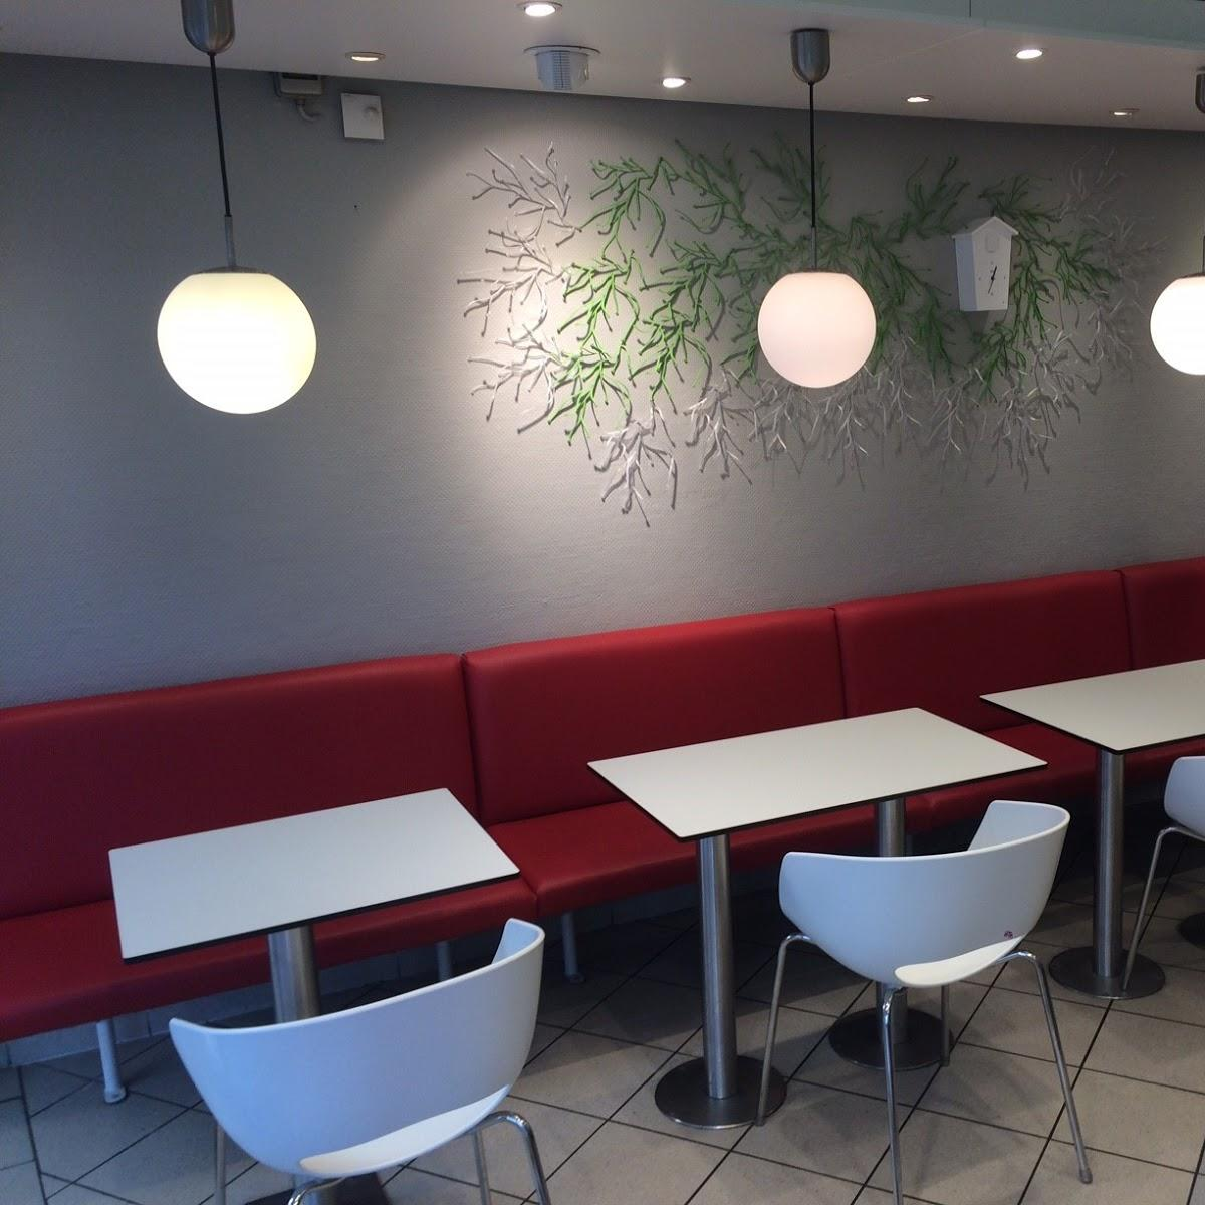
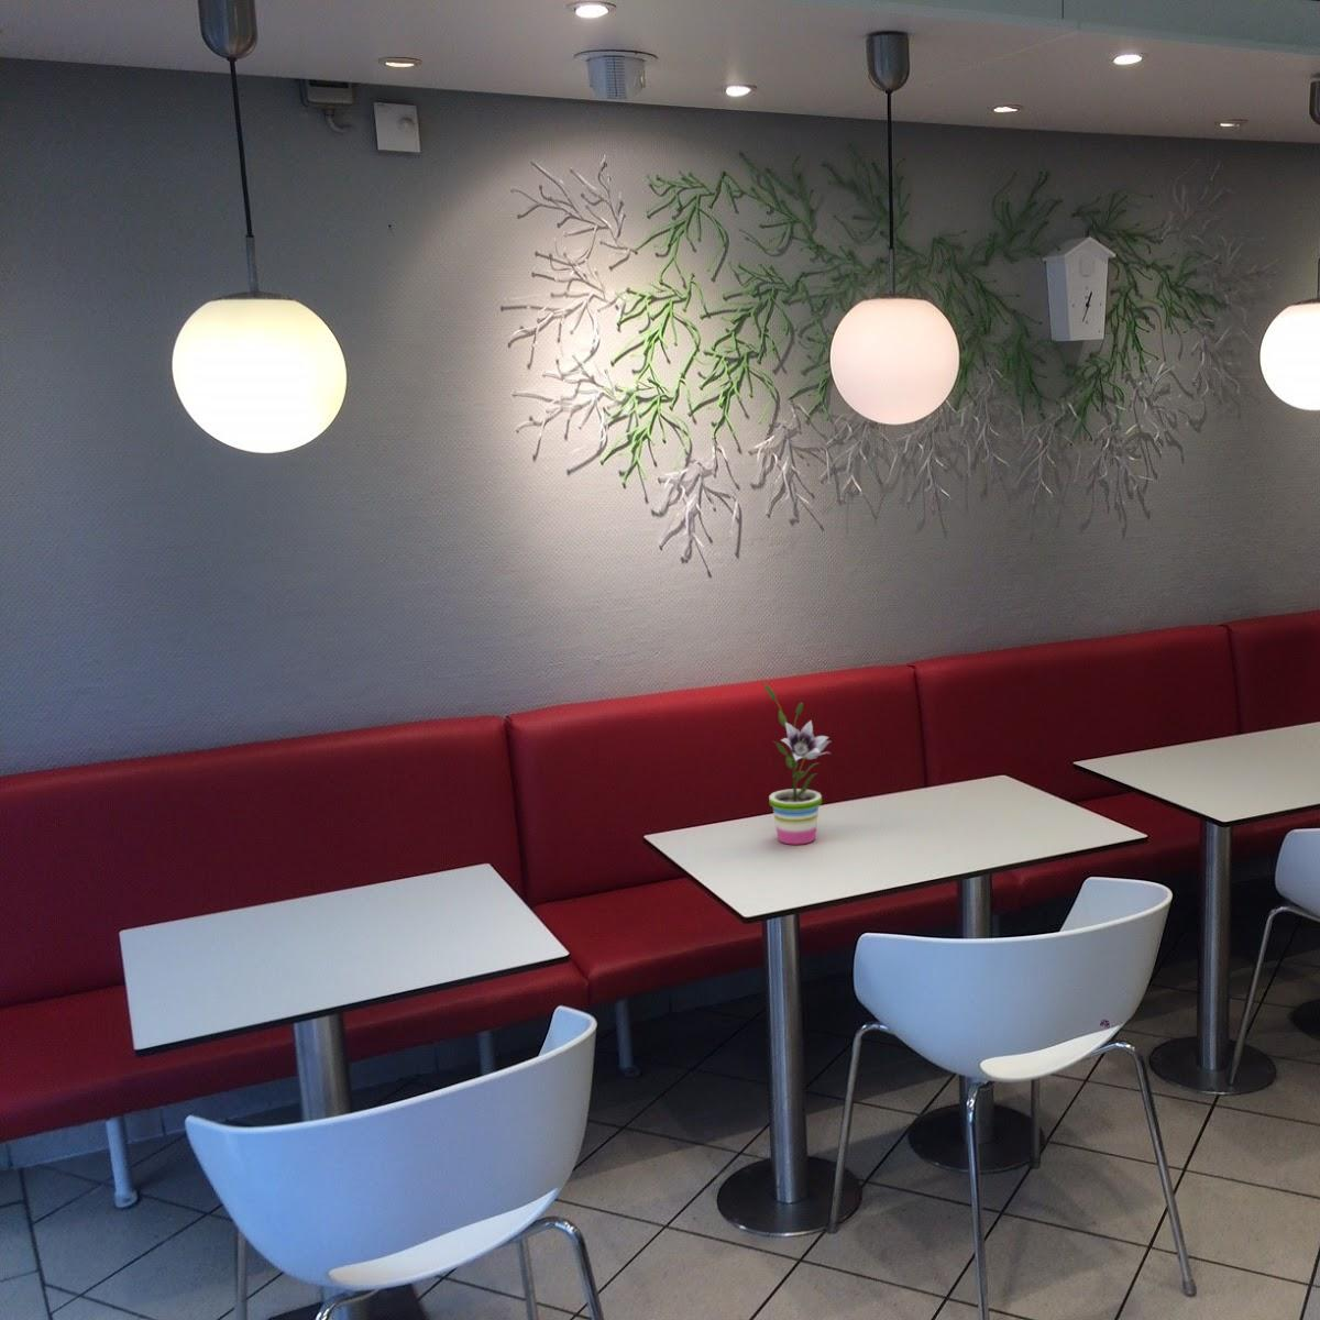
+ potted plant (803, 762)
